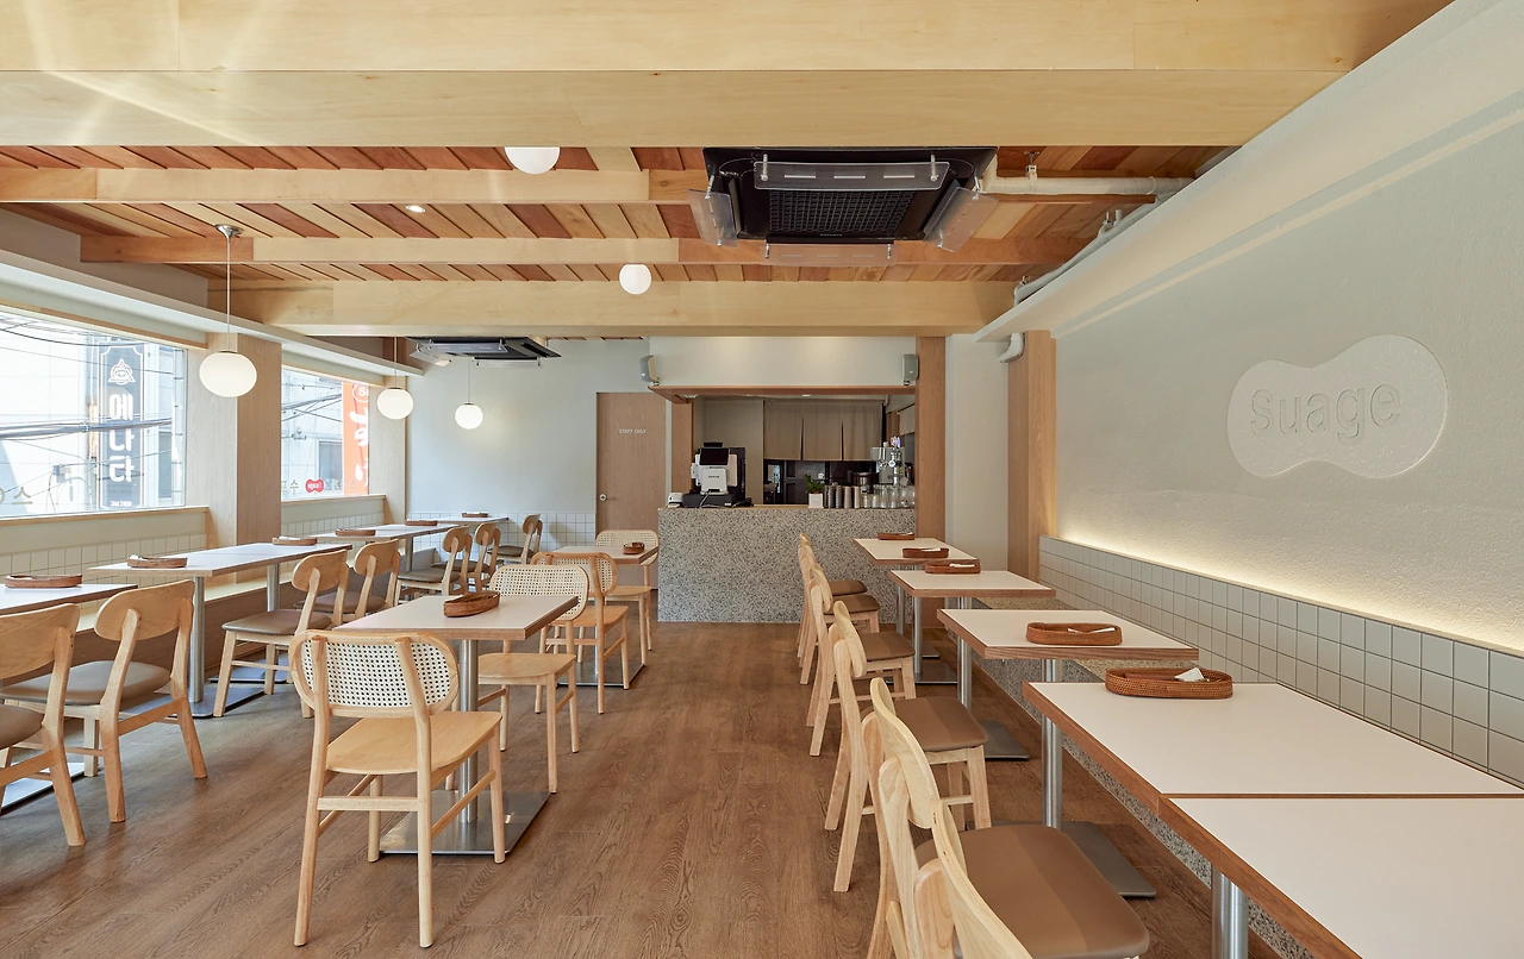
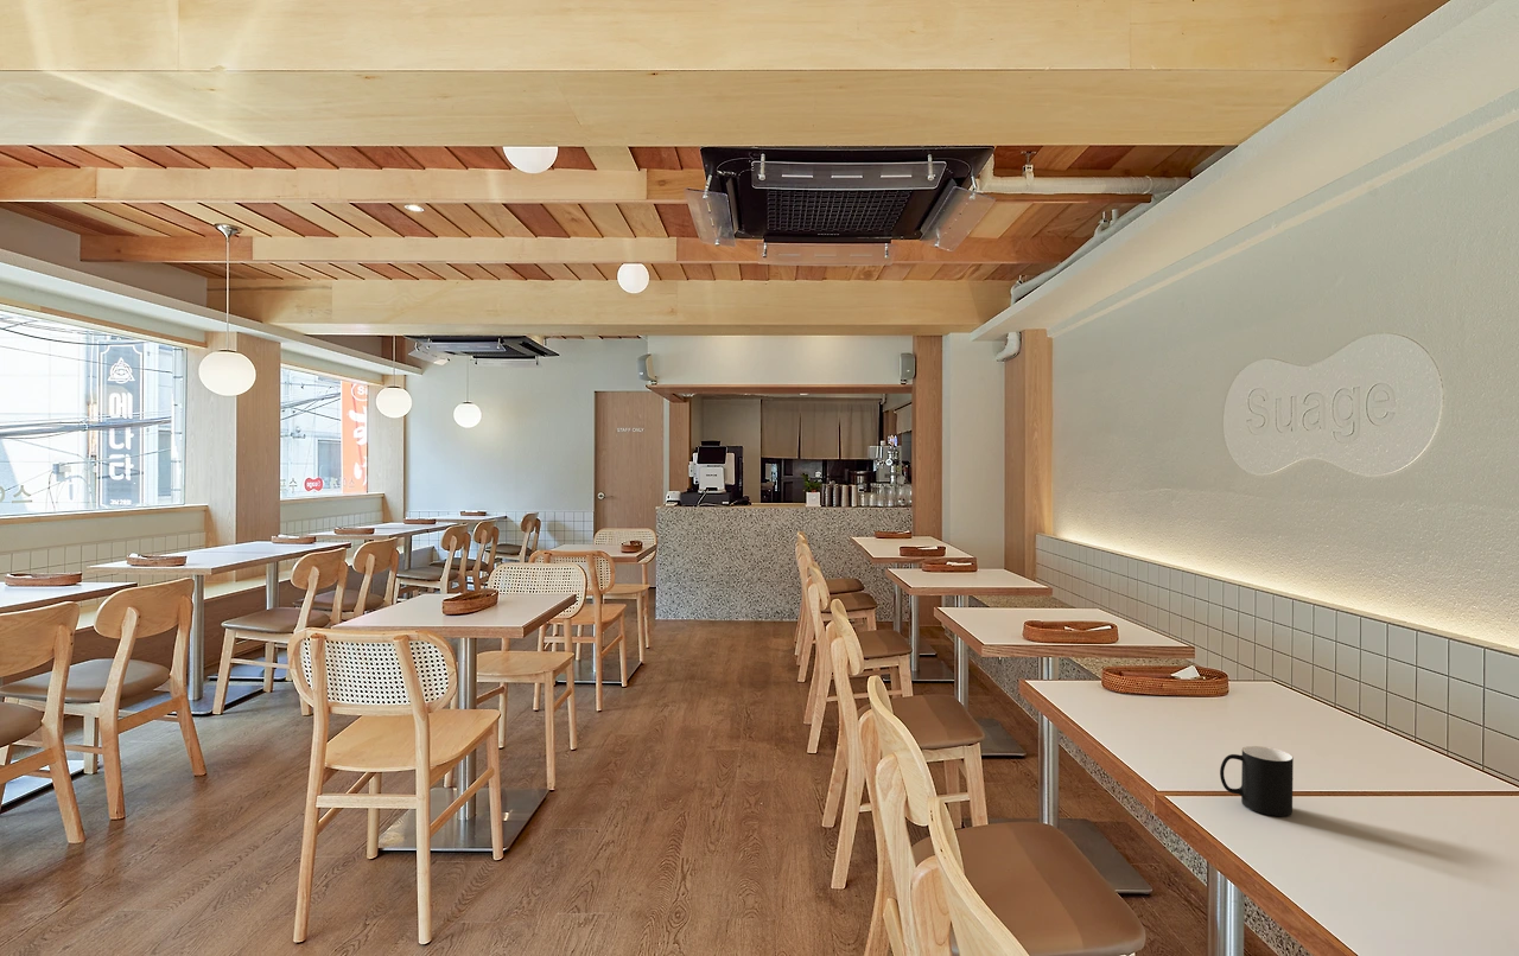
+ cup (1254, 778)
